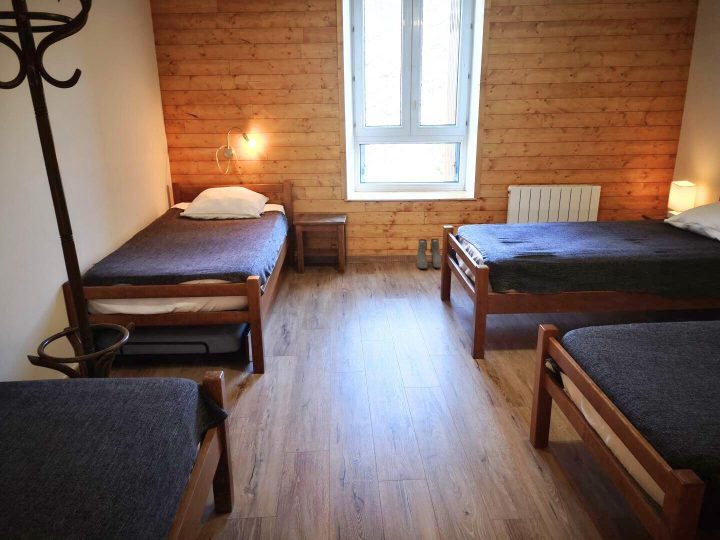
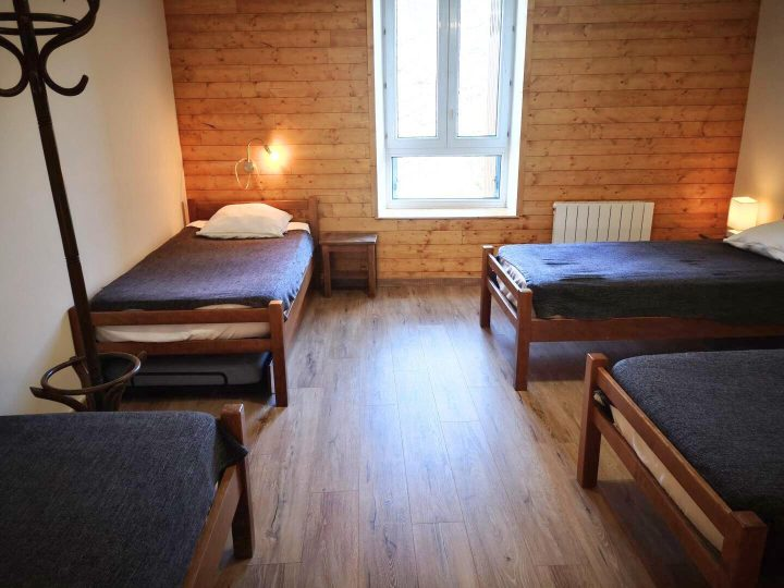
- boots (431, 253)
